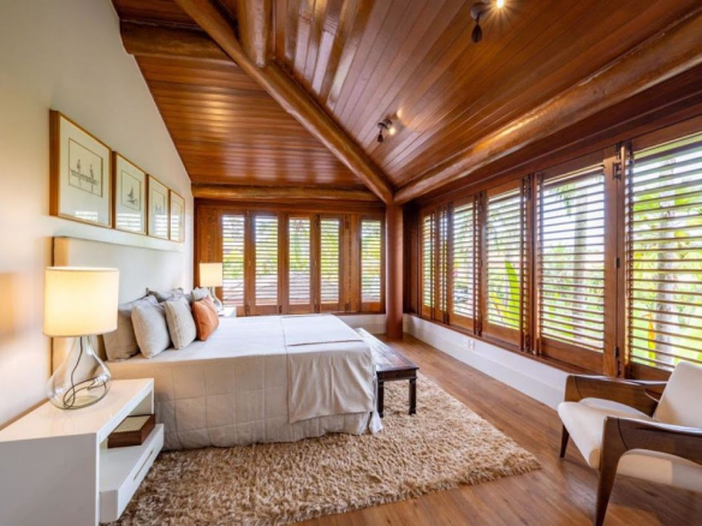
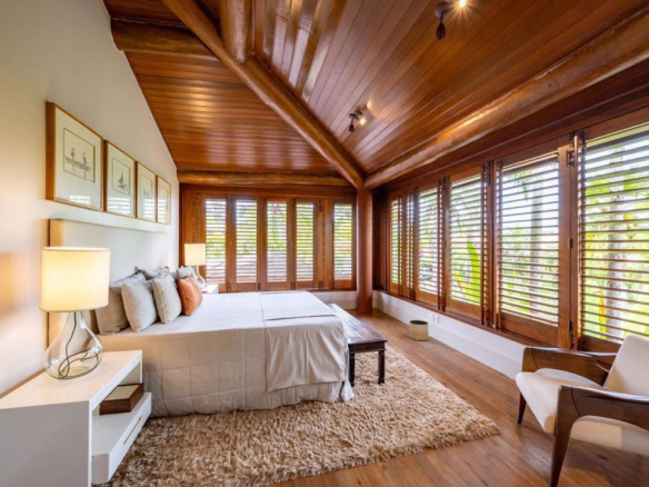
+ planter (418, 330)
